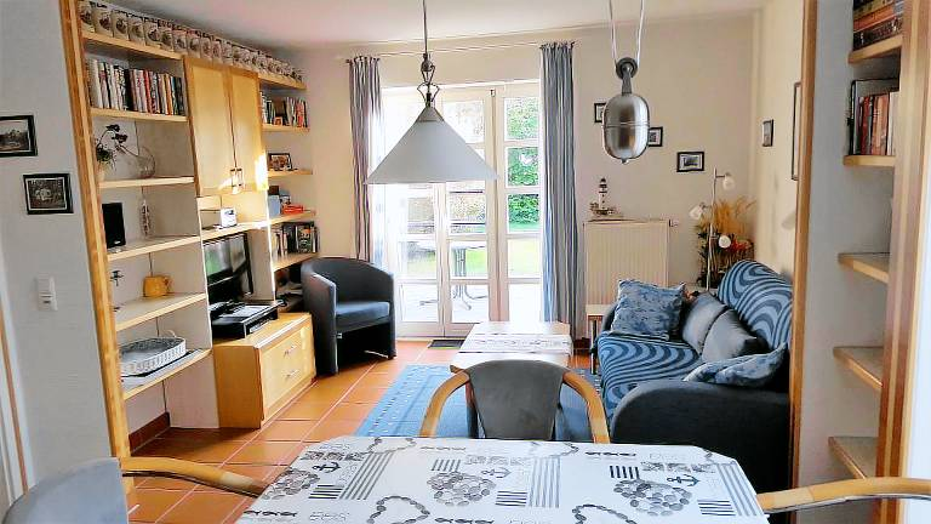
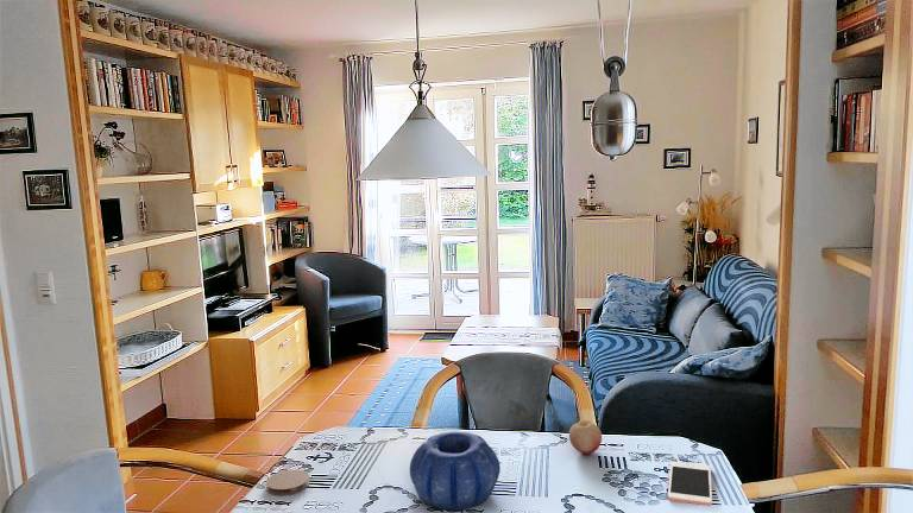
+ fruit (585, 437)
+ decorative bowl (454, 468)
+ coaster (288, 481)
+ cell phone (690, 482)
